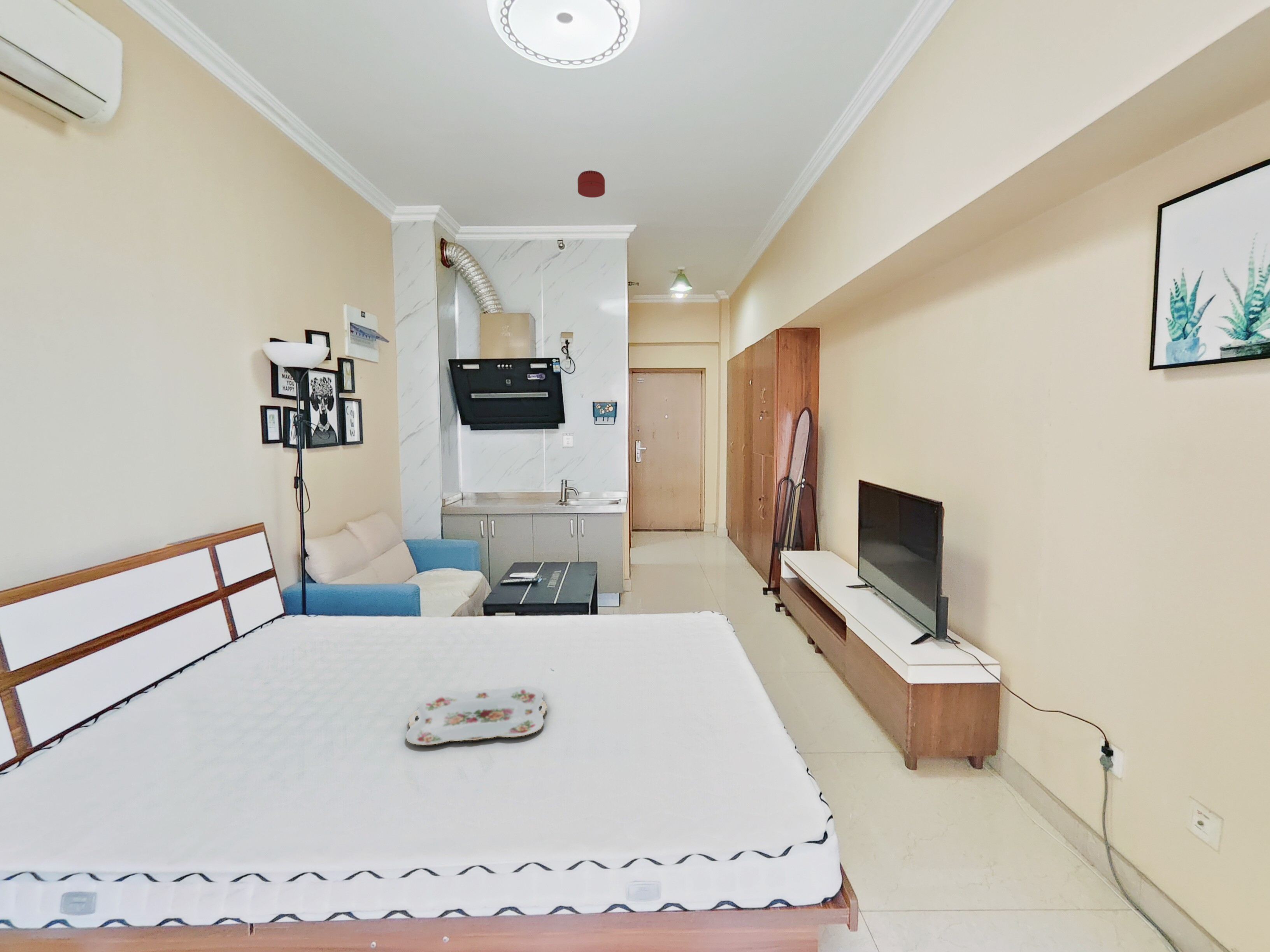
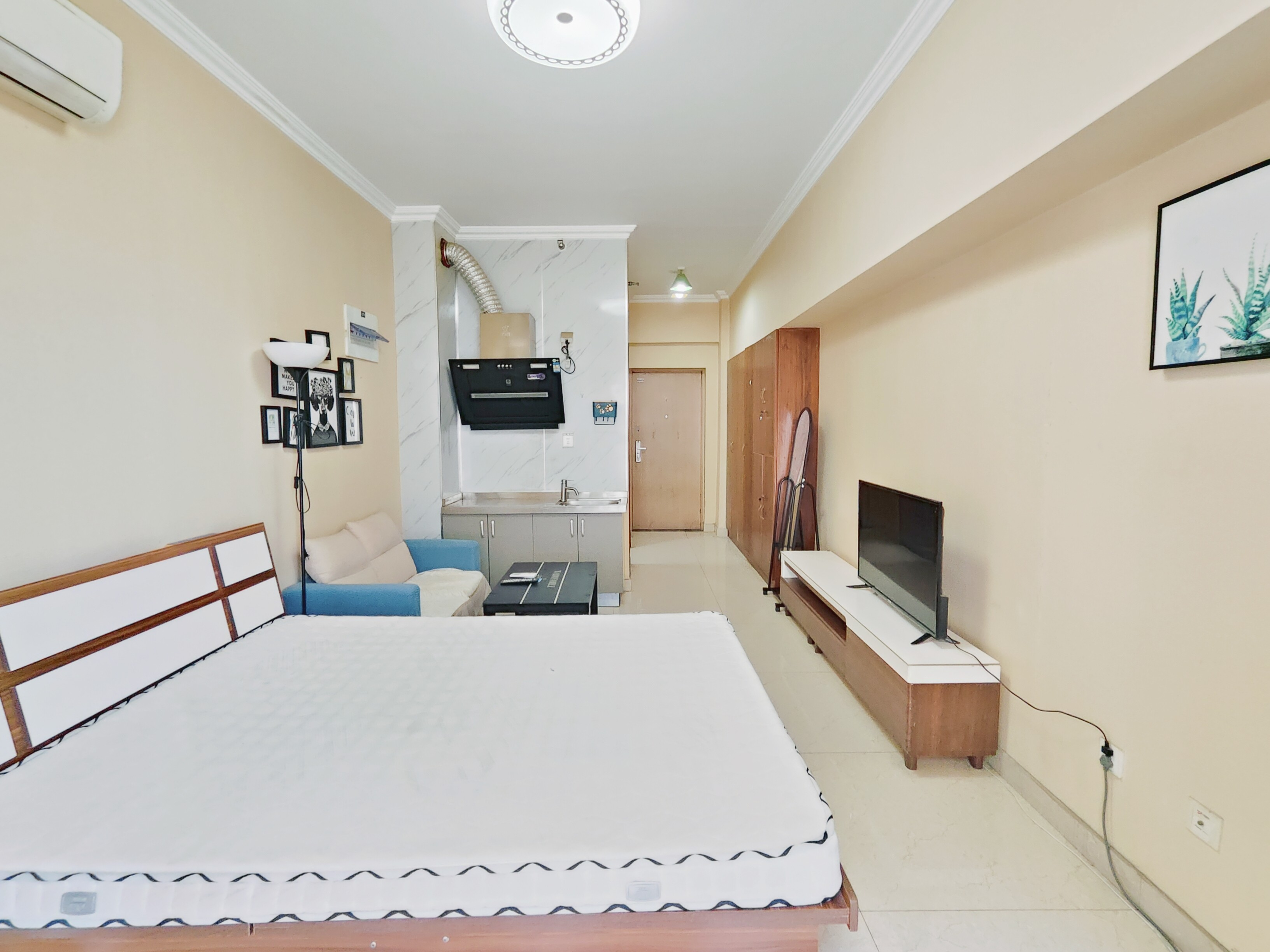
- serving tray (479, 714)
- smoke detector (591, 184)
